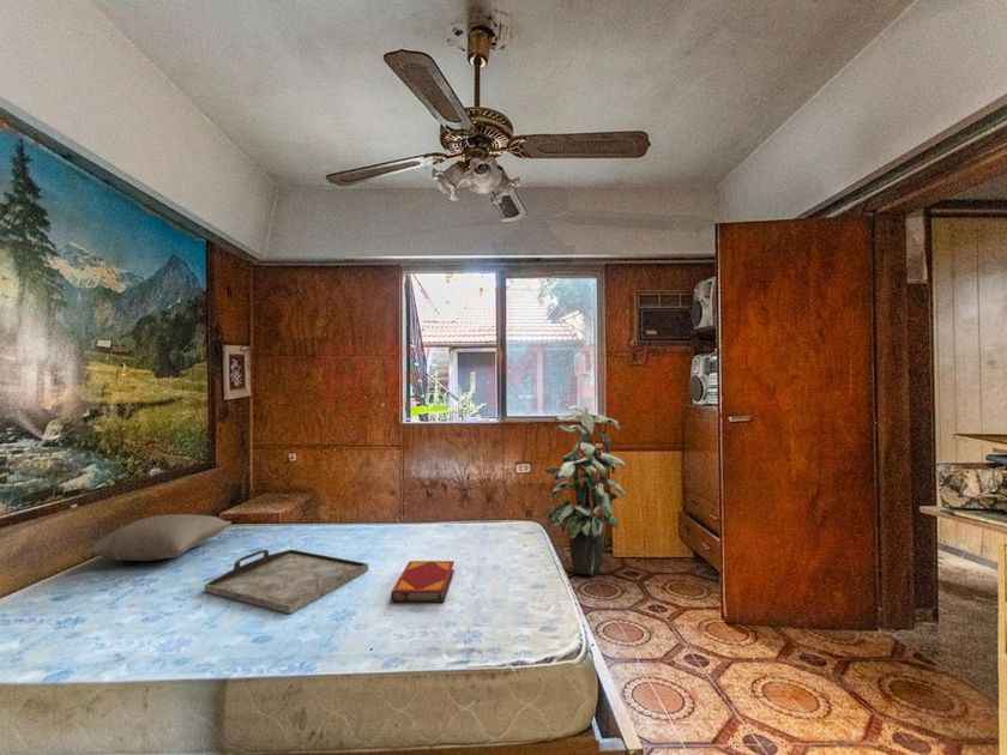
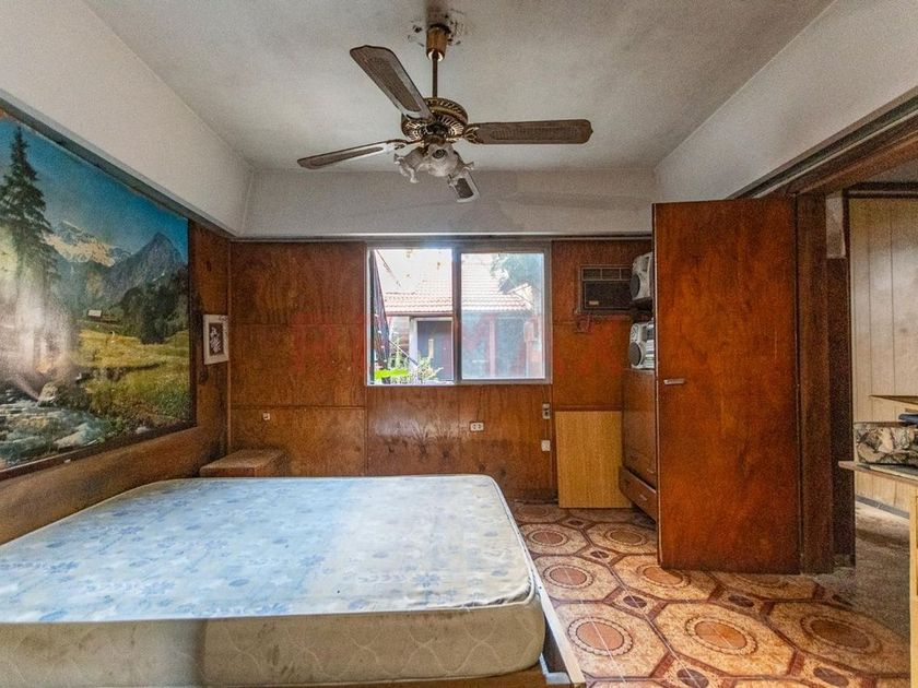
- indoor plant (583, 487)
- hardback book (424, 580)
- pillow (164, 536)
- serving tray (290, 570)
